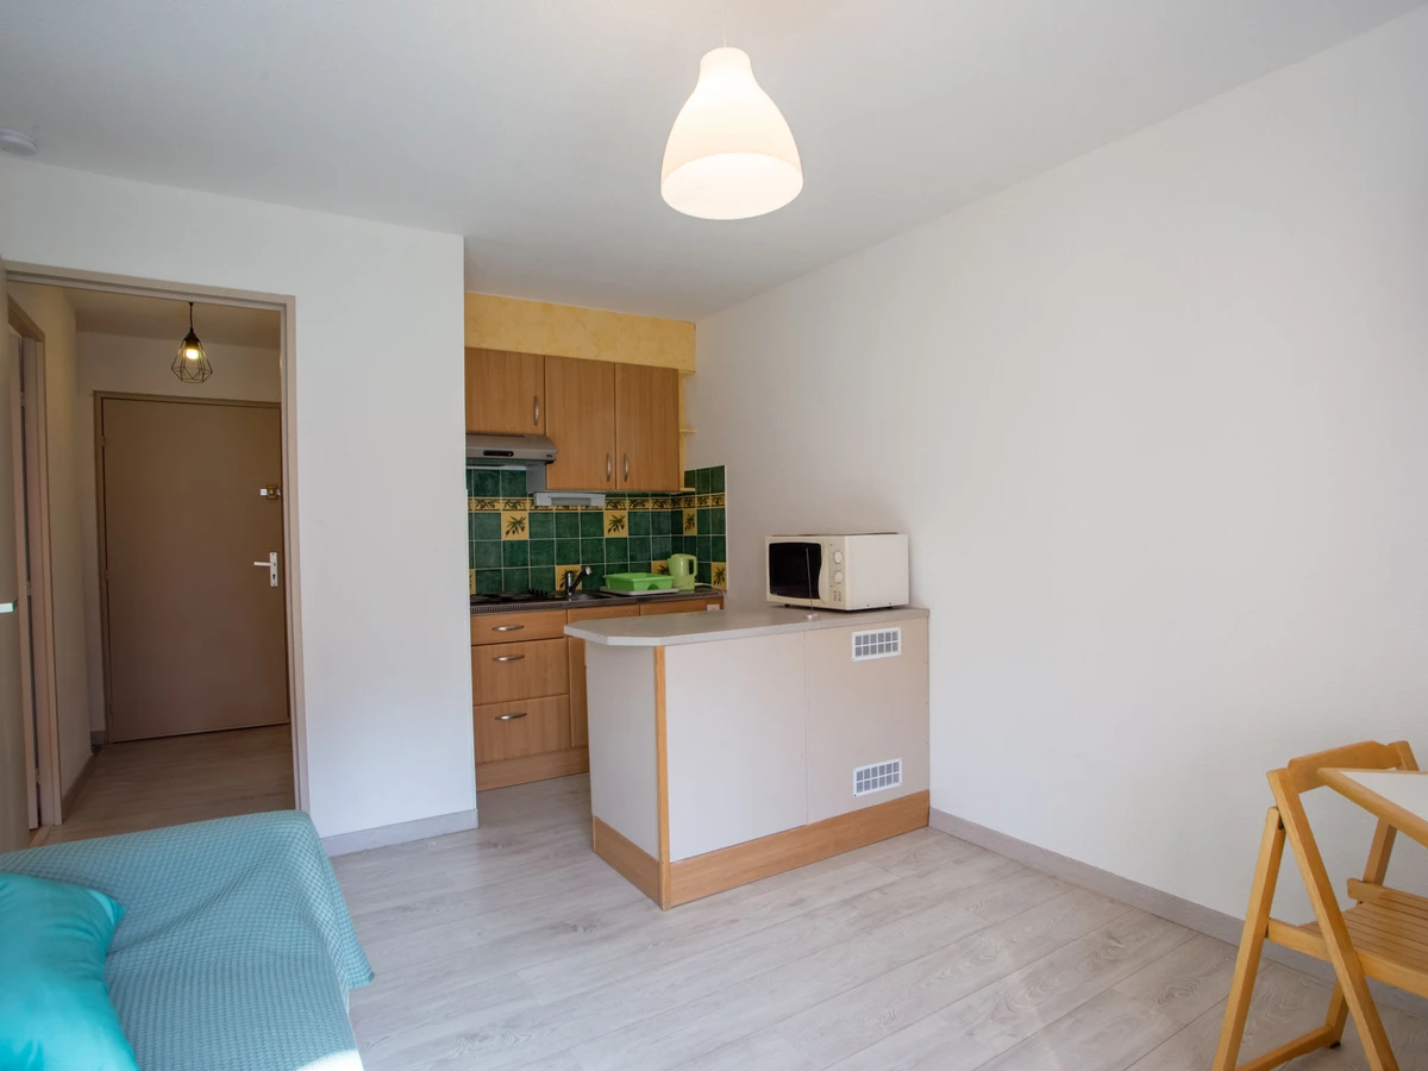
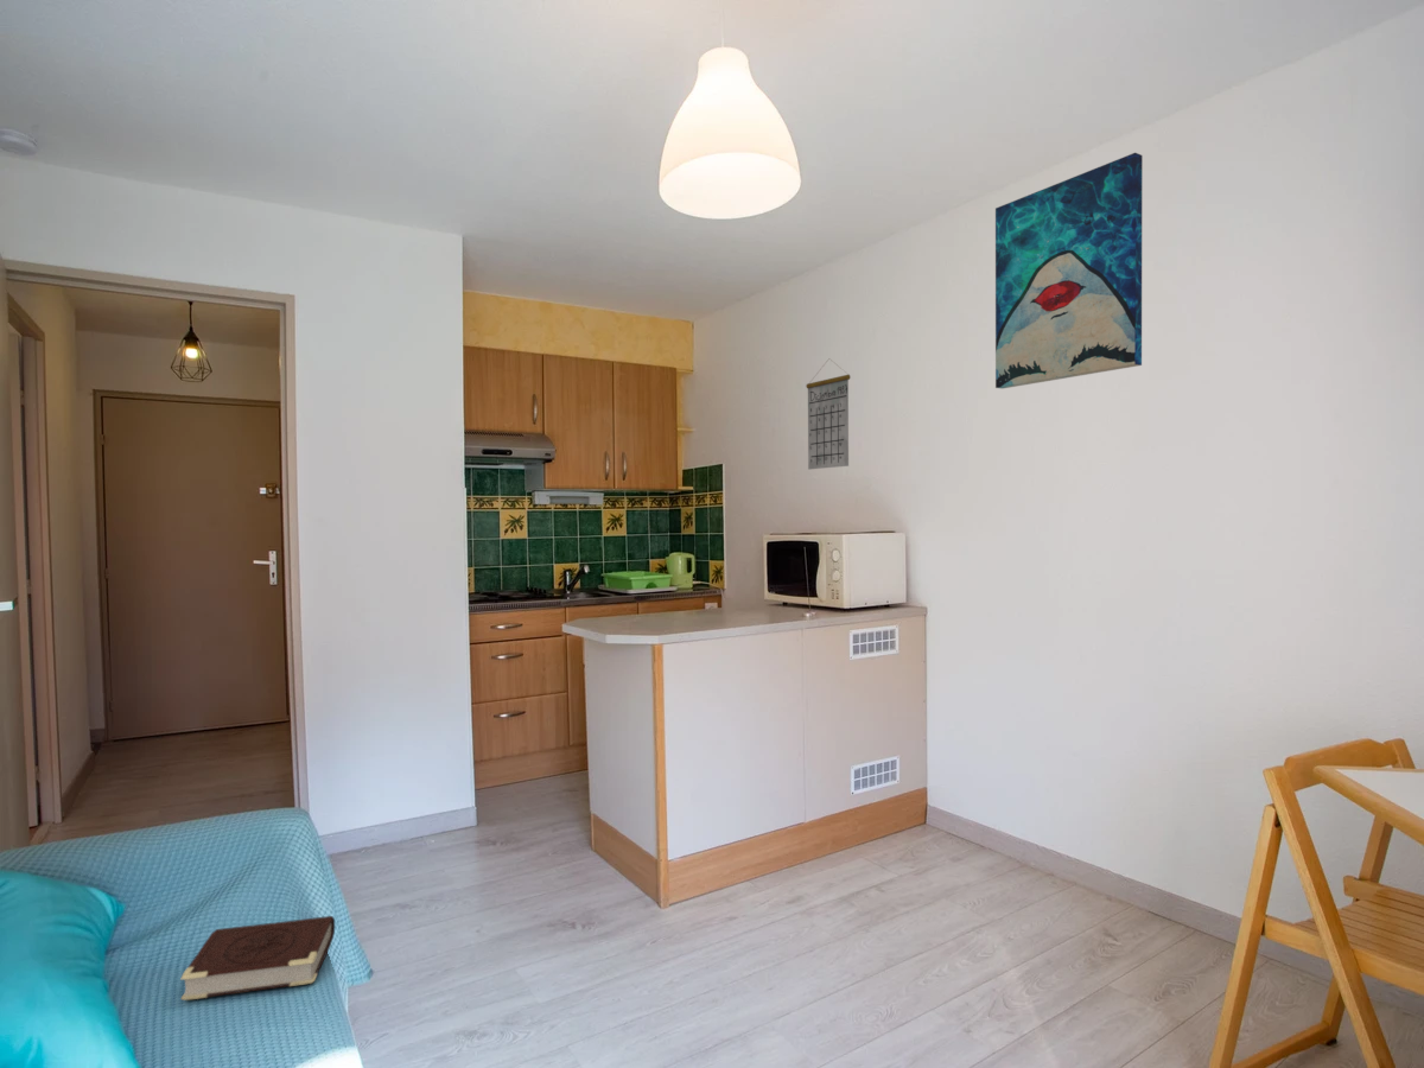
+ book (263, 953)
+ wall art (1062, 280)
+ calendar (827, 413)
